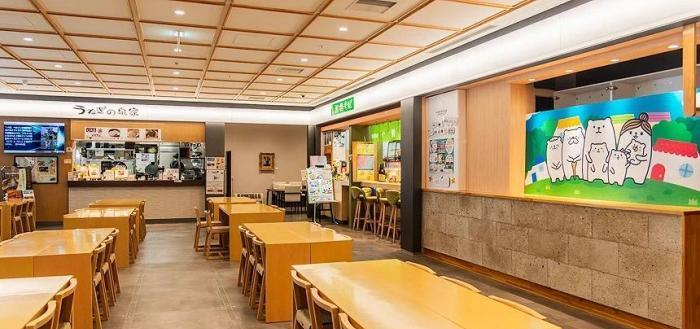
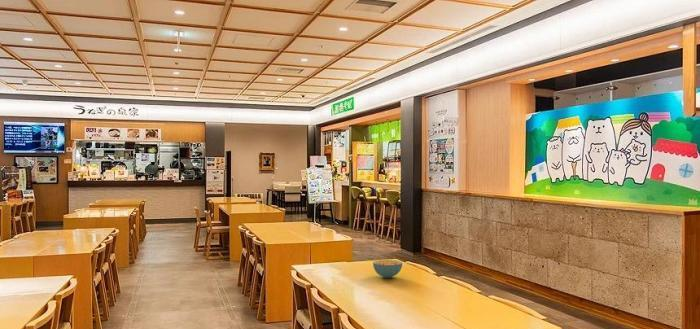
+ cereal bowl (387, 269)
